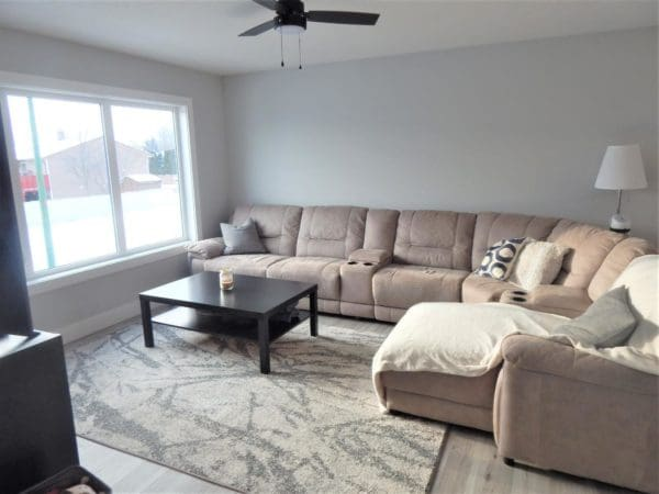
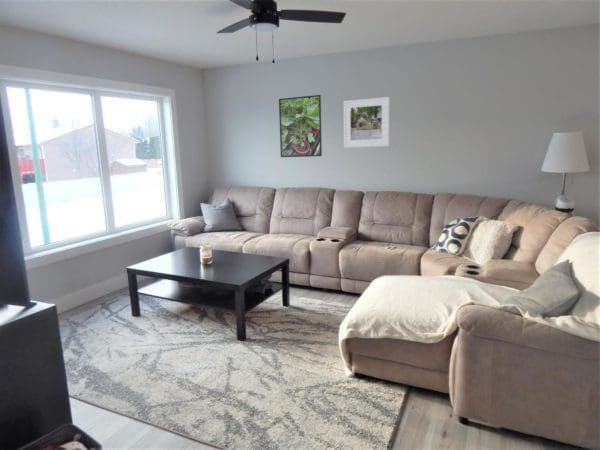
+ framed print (365, 123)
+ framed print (300, 127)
